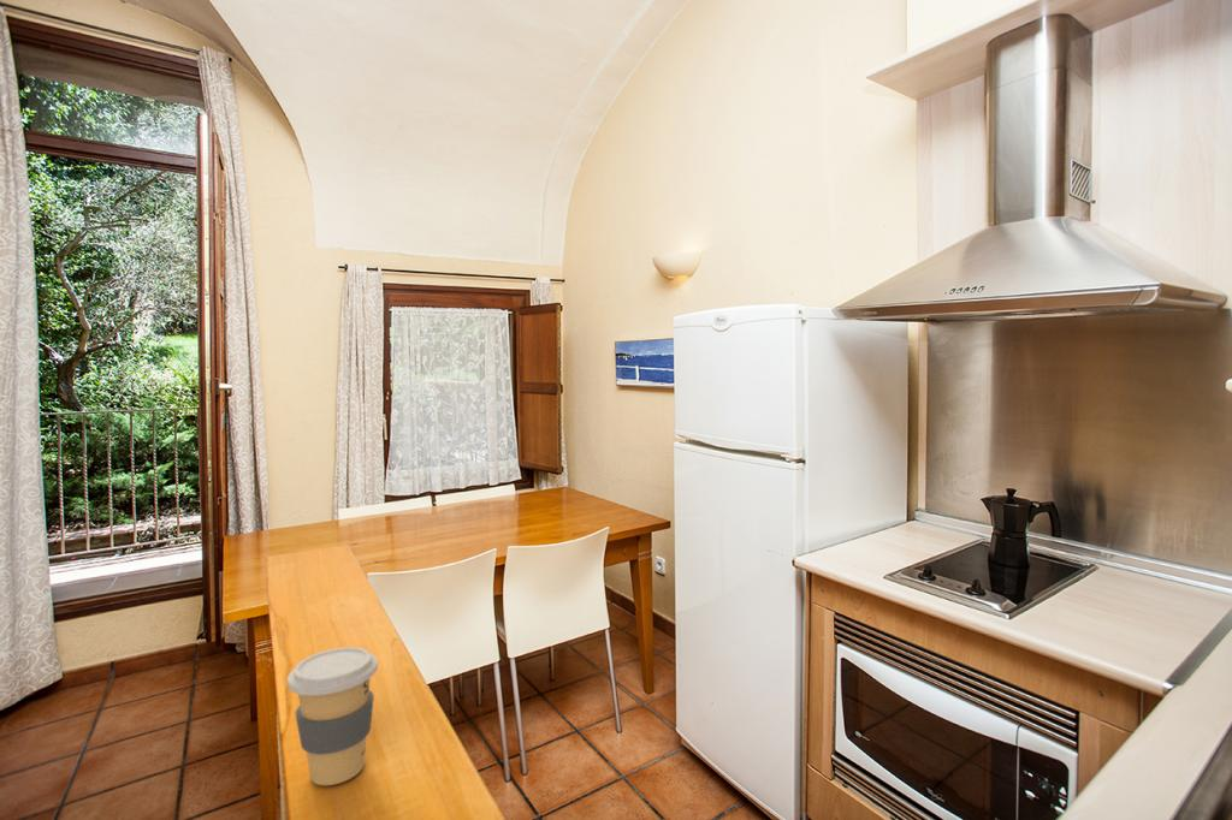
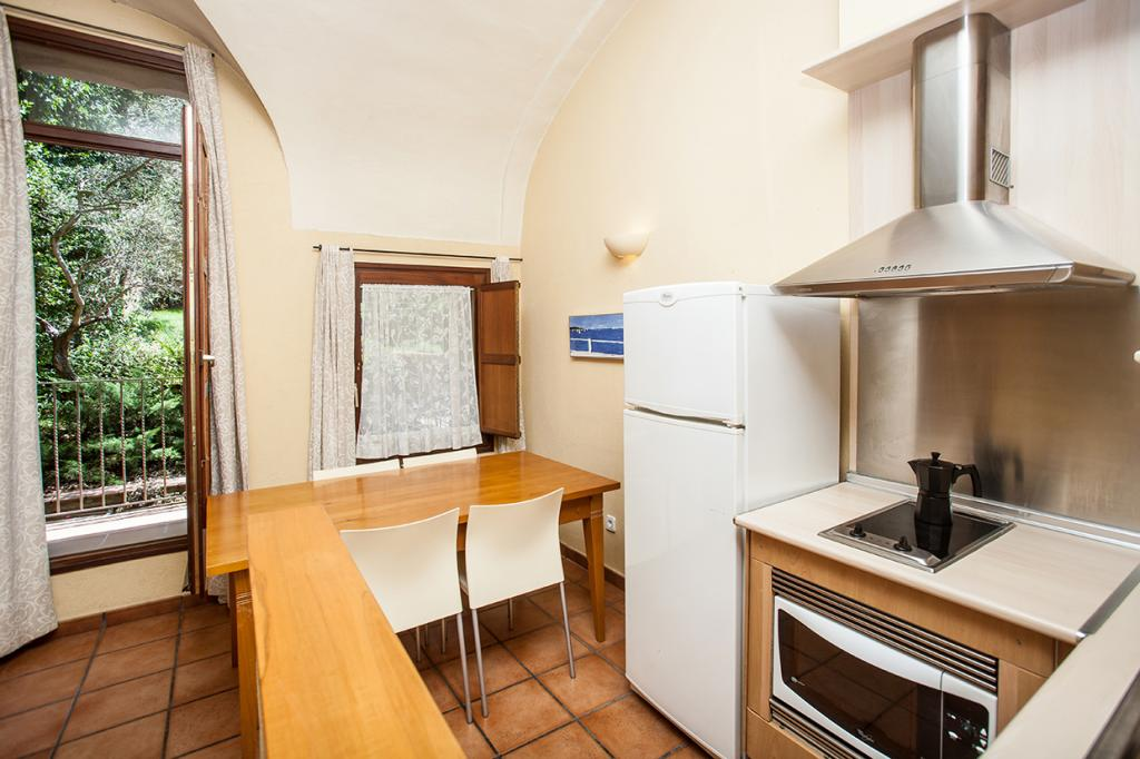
- coffee cup (334, 715)
